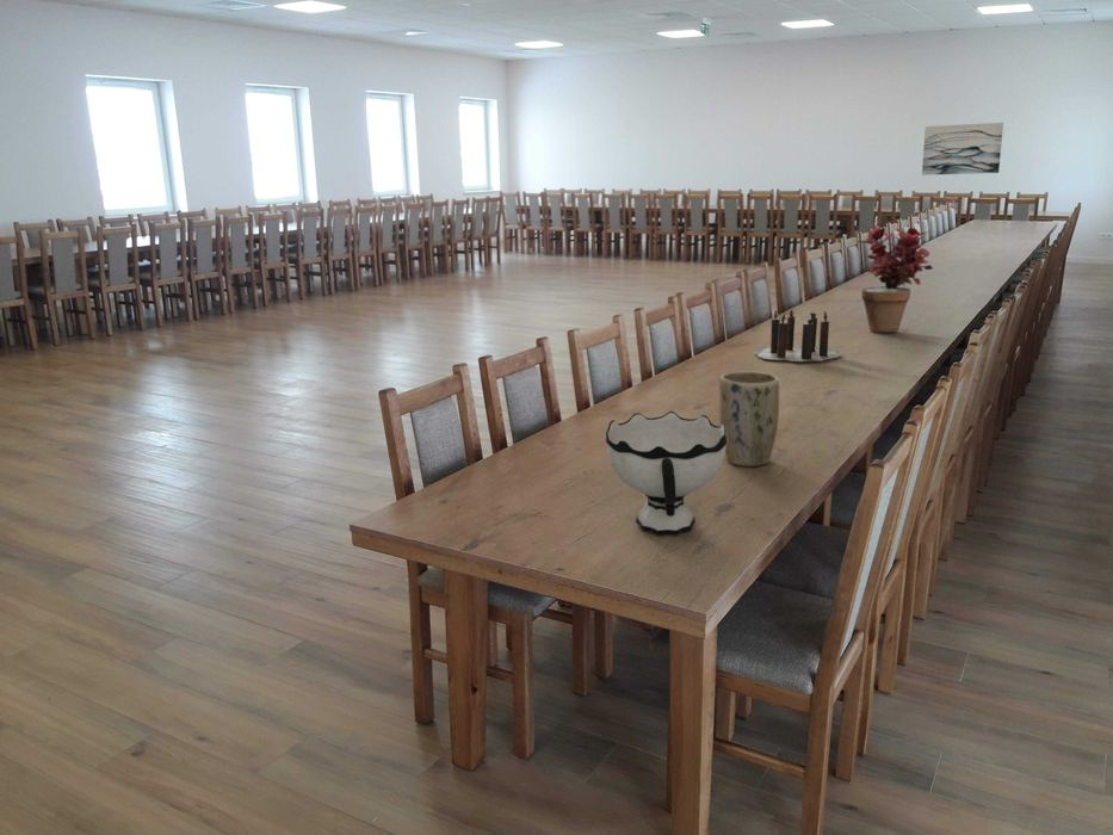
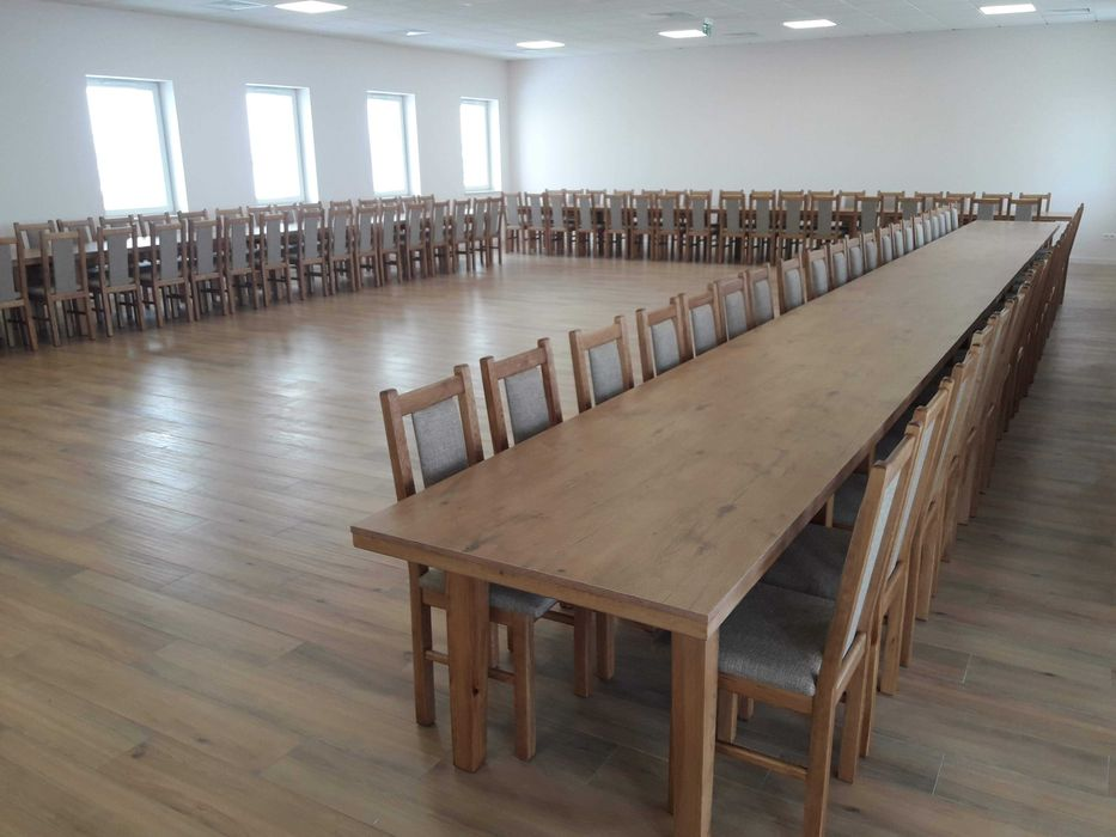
- wall art (961, 149)
- bowl (666, 480)
- potted plant (892, 278)
- candle (793, 330)
- plant pot (748, 419)
